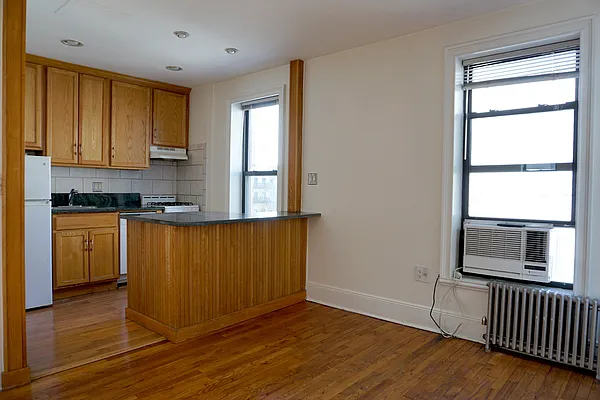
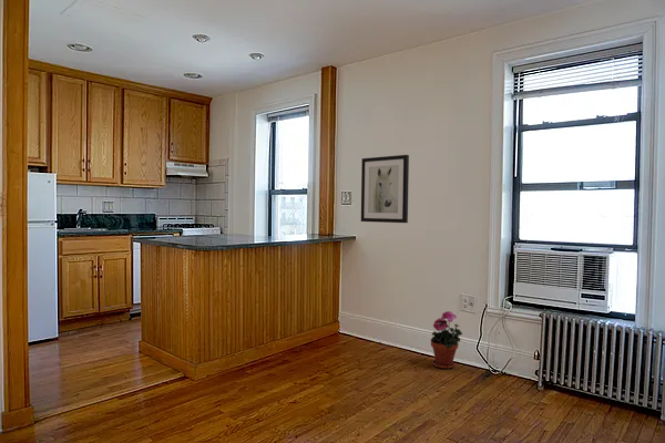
+ wall art (383, 189)
+ potted plant (444, 338)
